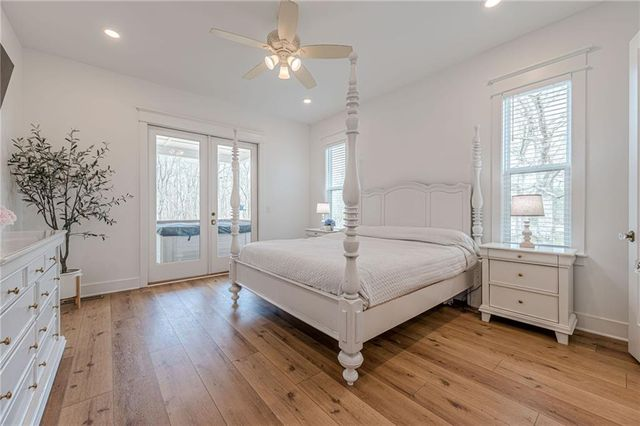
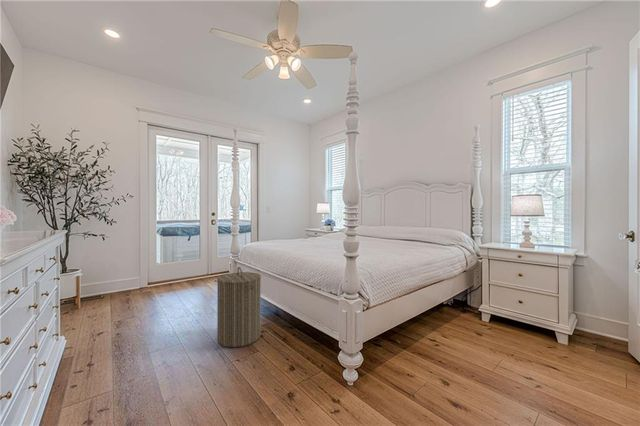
+ laundry hamper (239, 302)
